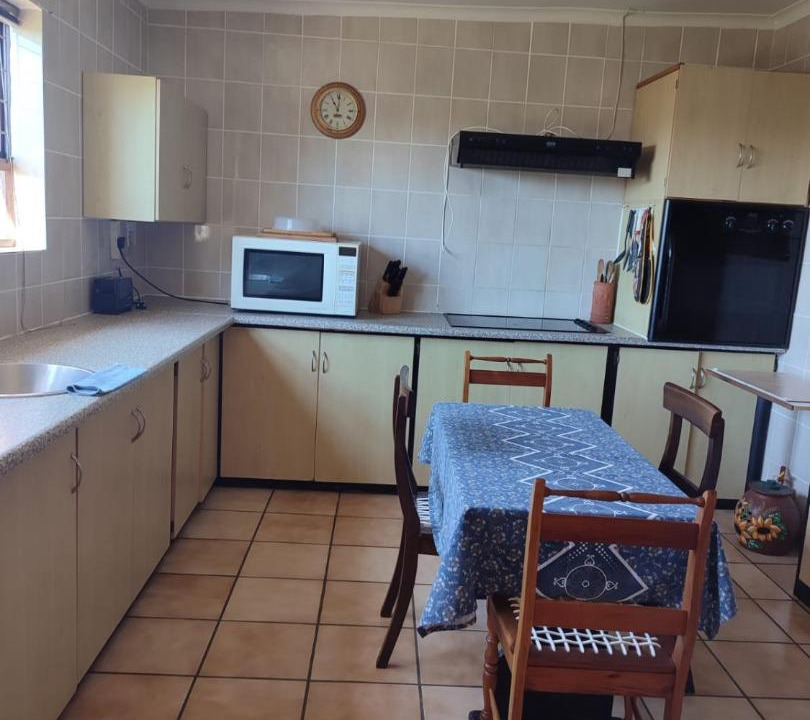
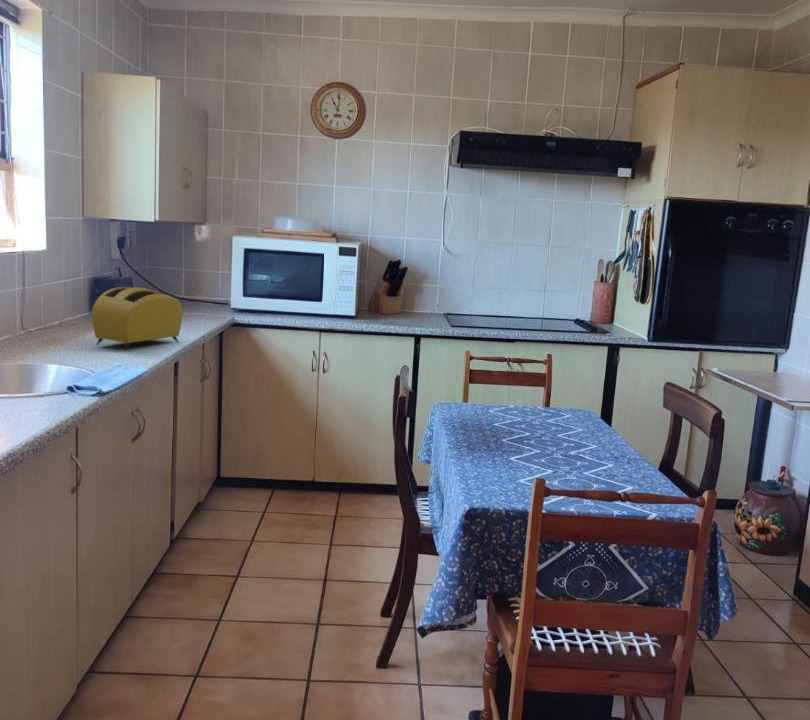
+ toaster (139, 316)
